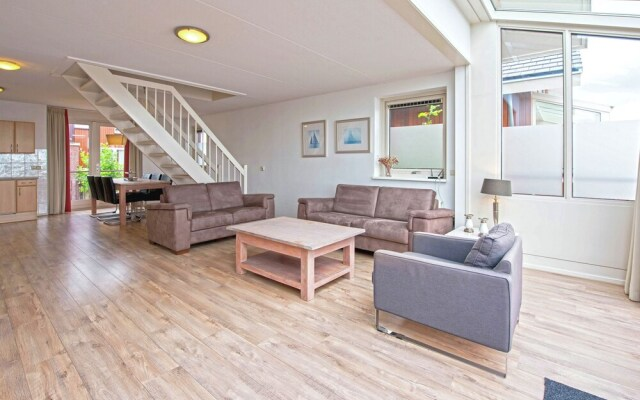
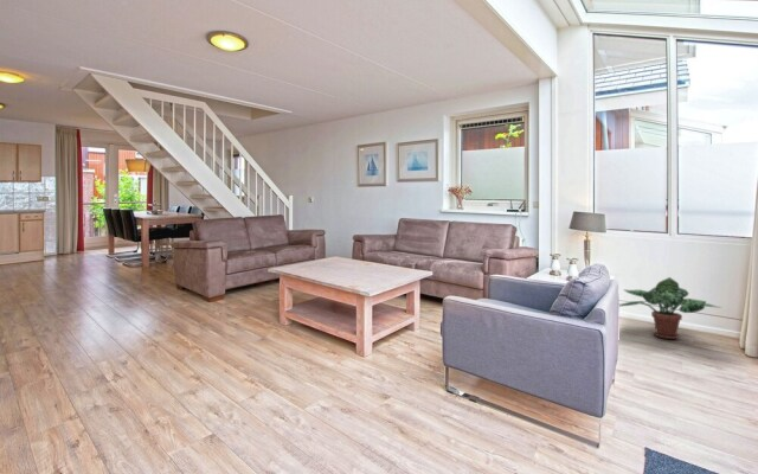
+ potted plant (666, 305)
